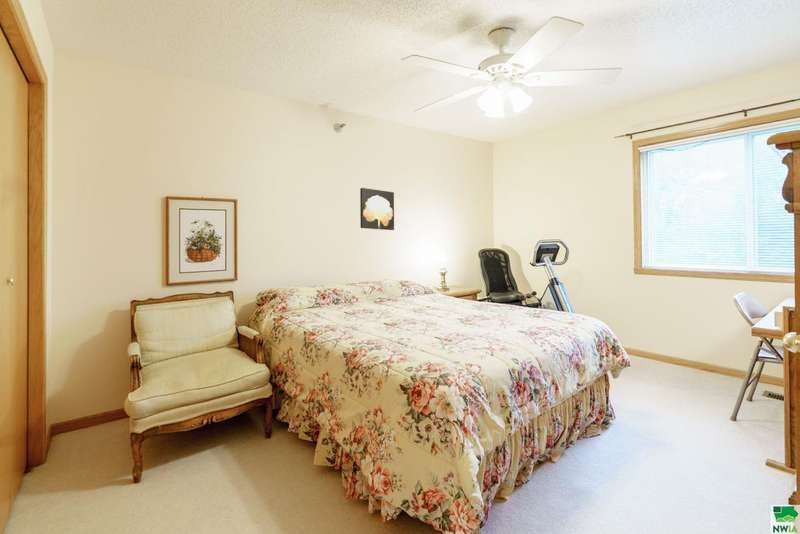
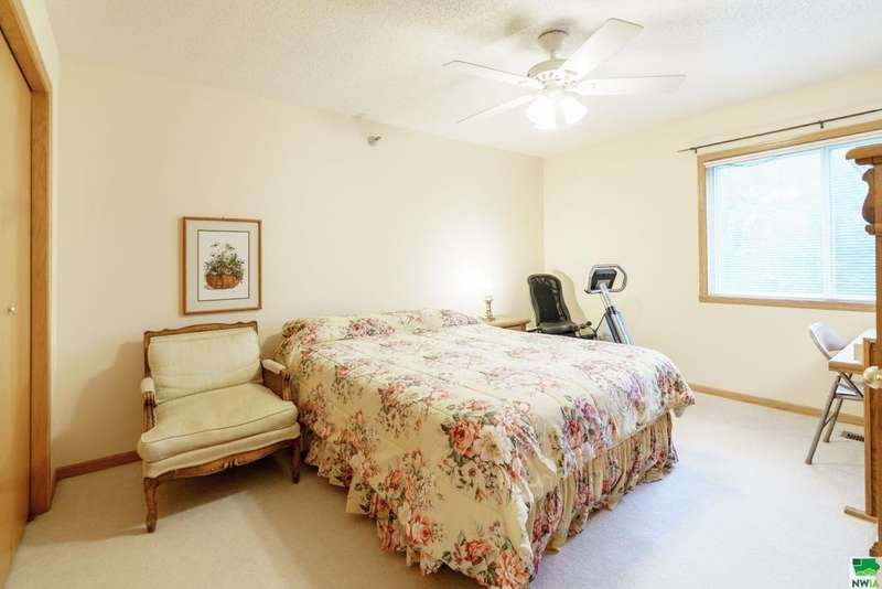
- wall art (377, 209)
